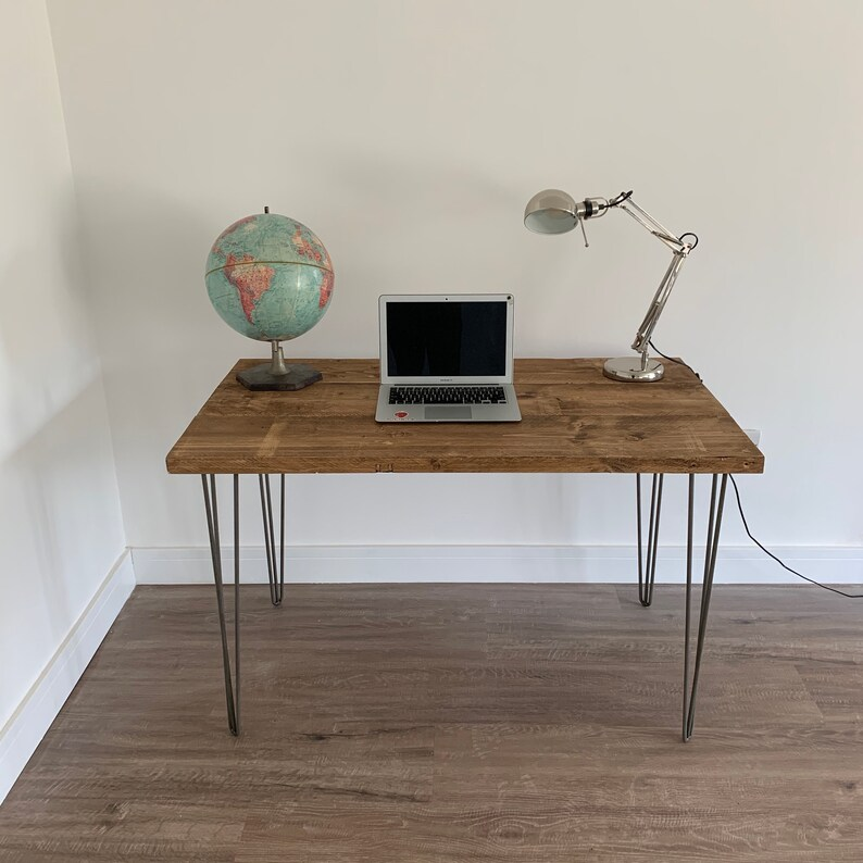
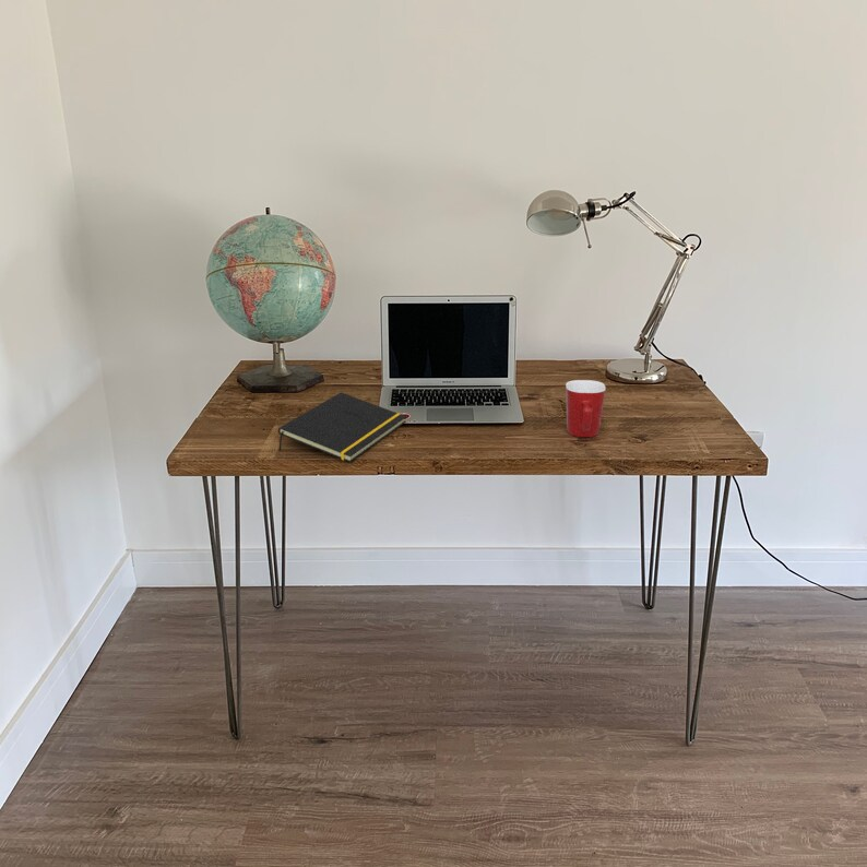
+ notepad (344, 424)
+ mug (584, 412)
